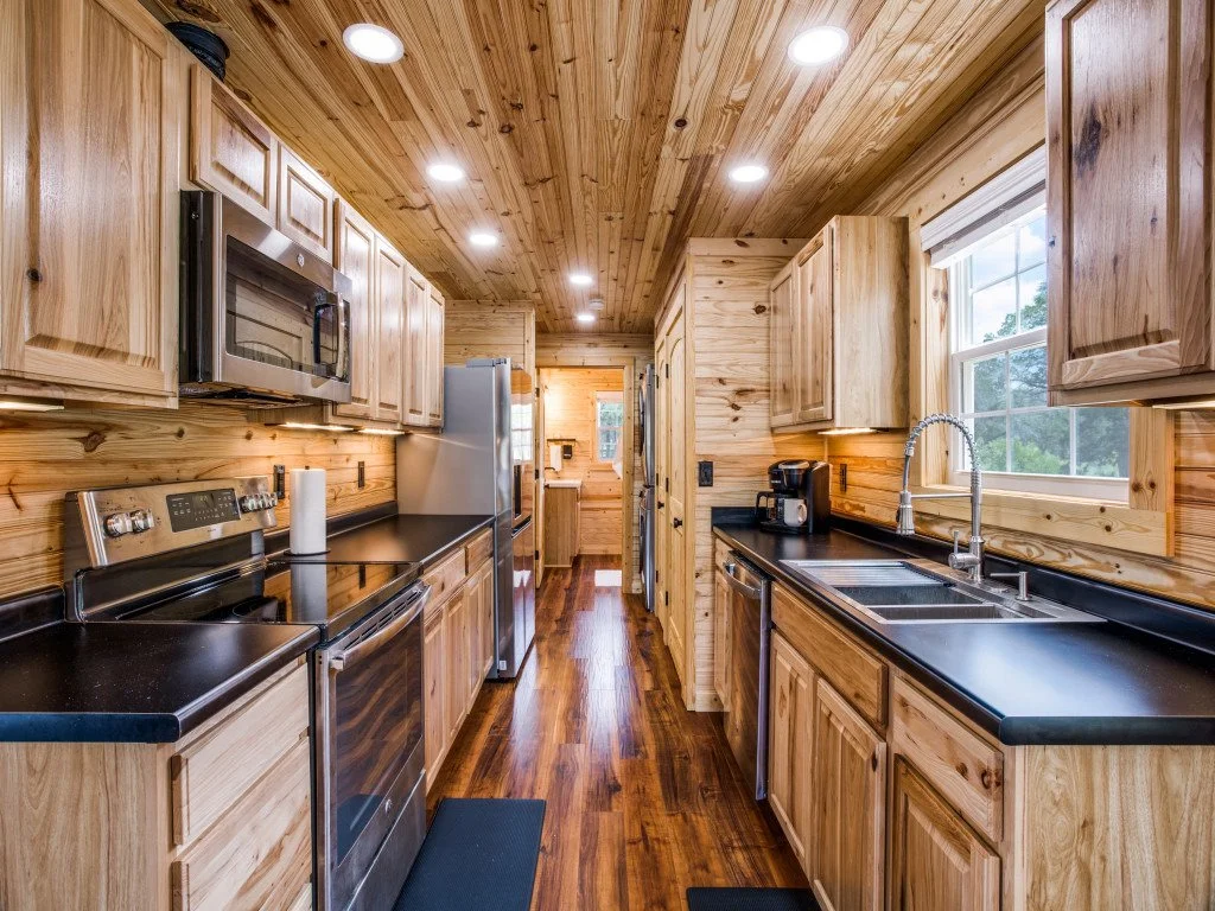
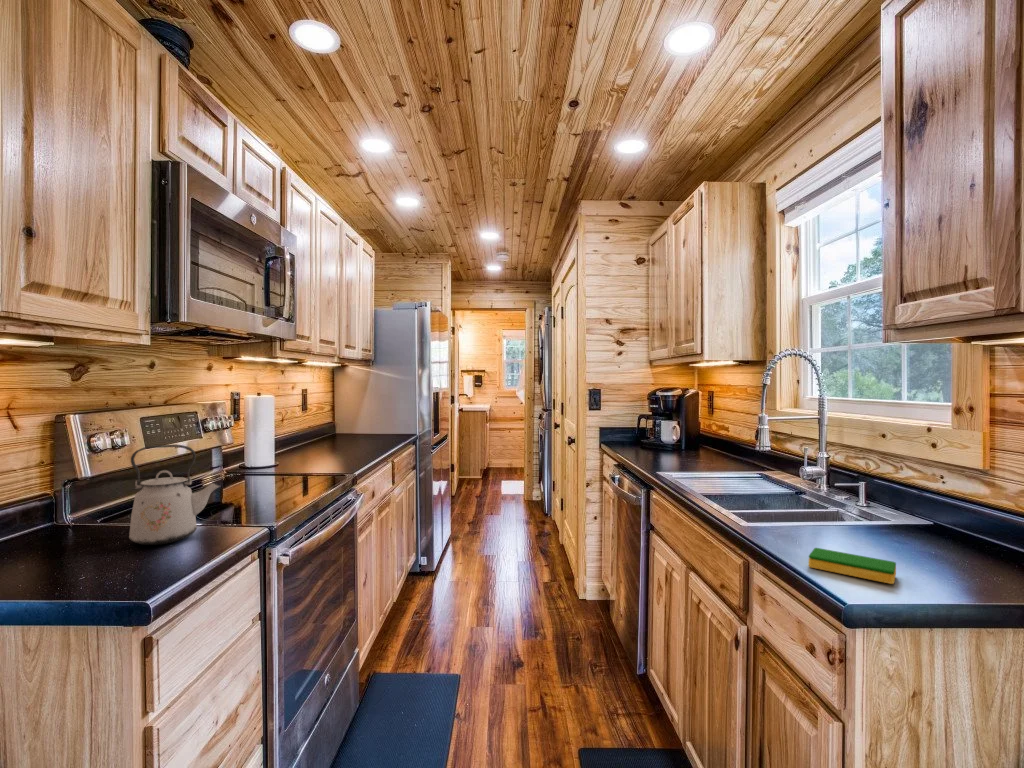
+ kettle (176, 491)
+ dish sponge (851, 564)
